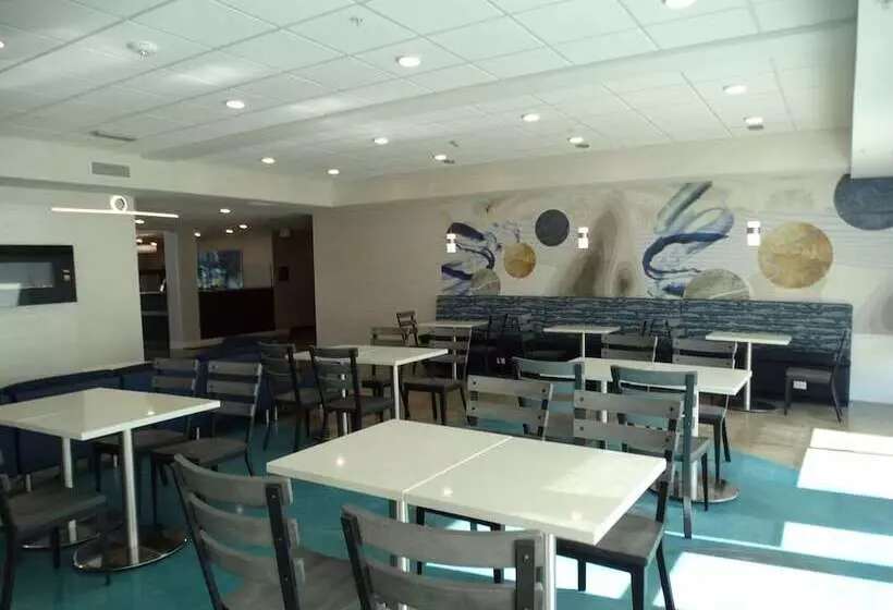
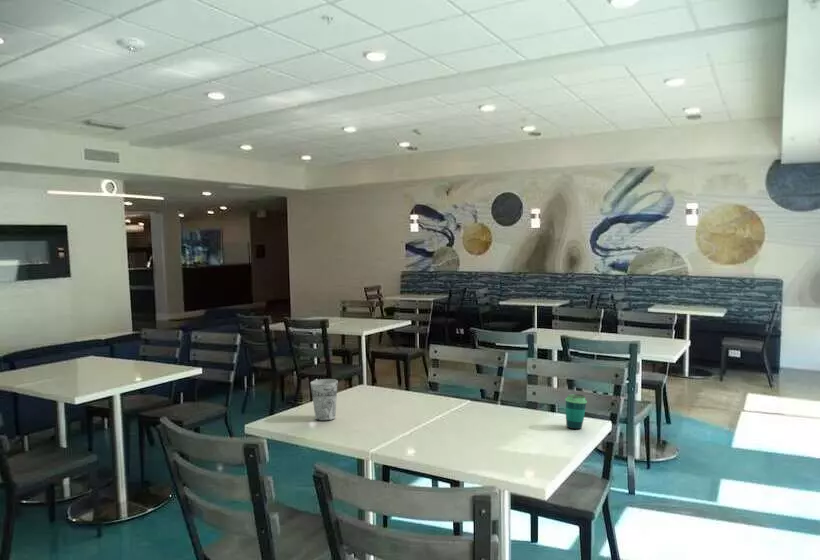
+ cup (324, 399)
+ cup (576, 411)
